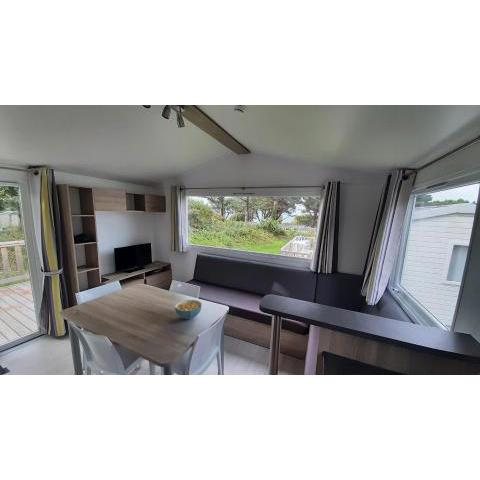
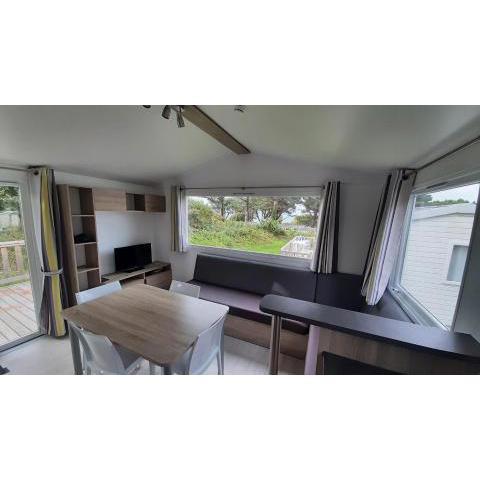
- cereal bowl (188, 311)
